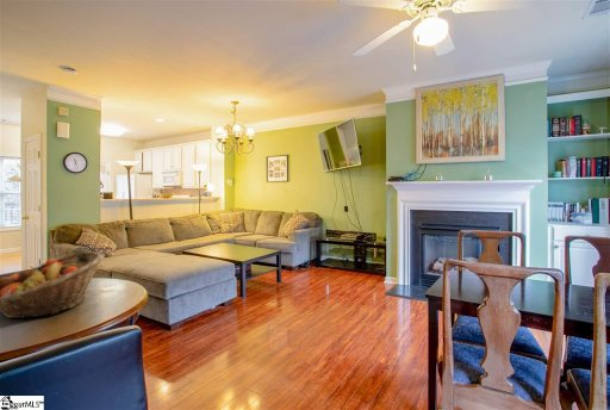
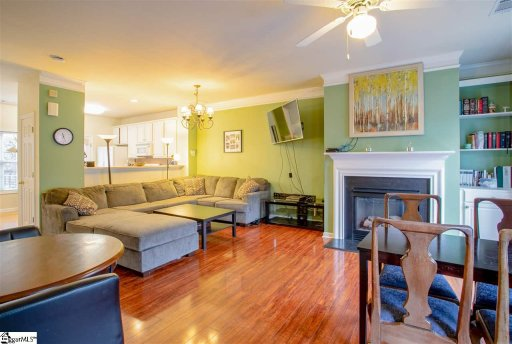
- fruit basket (50, 280)
